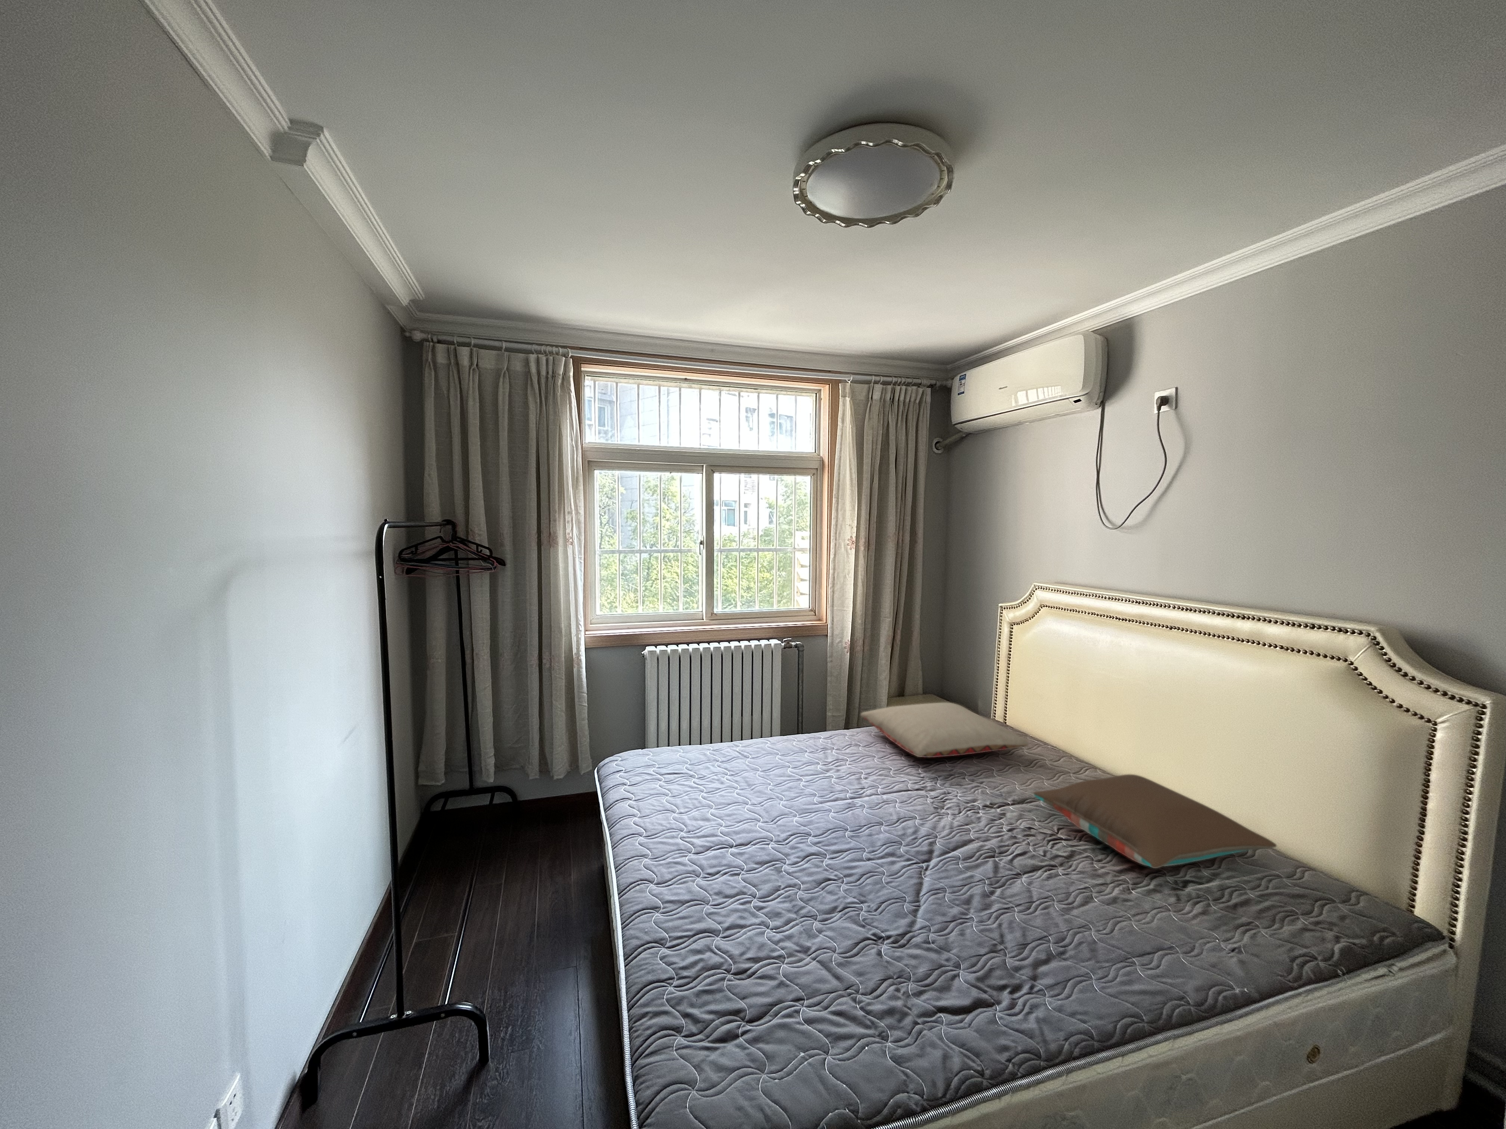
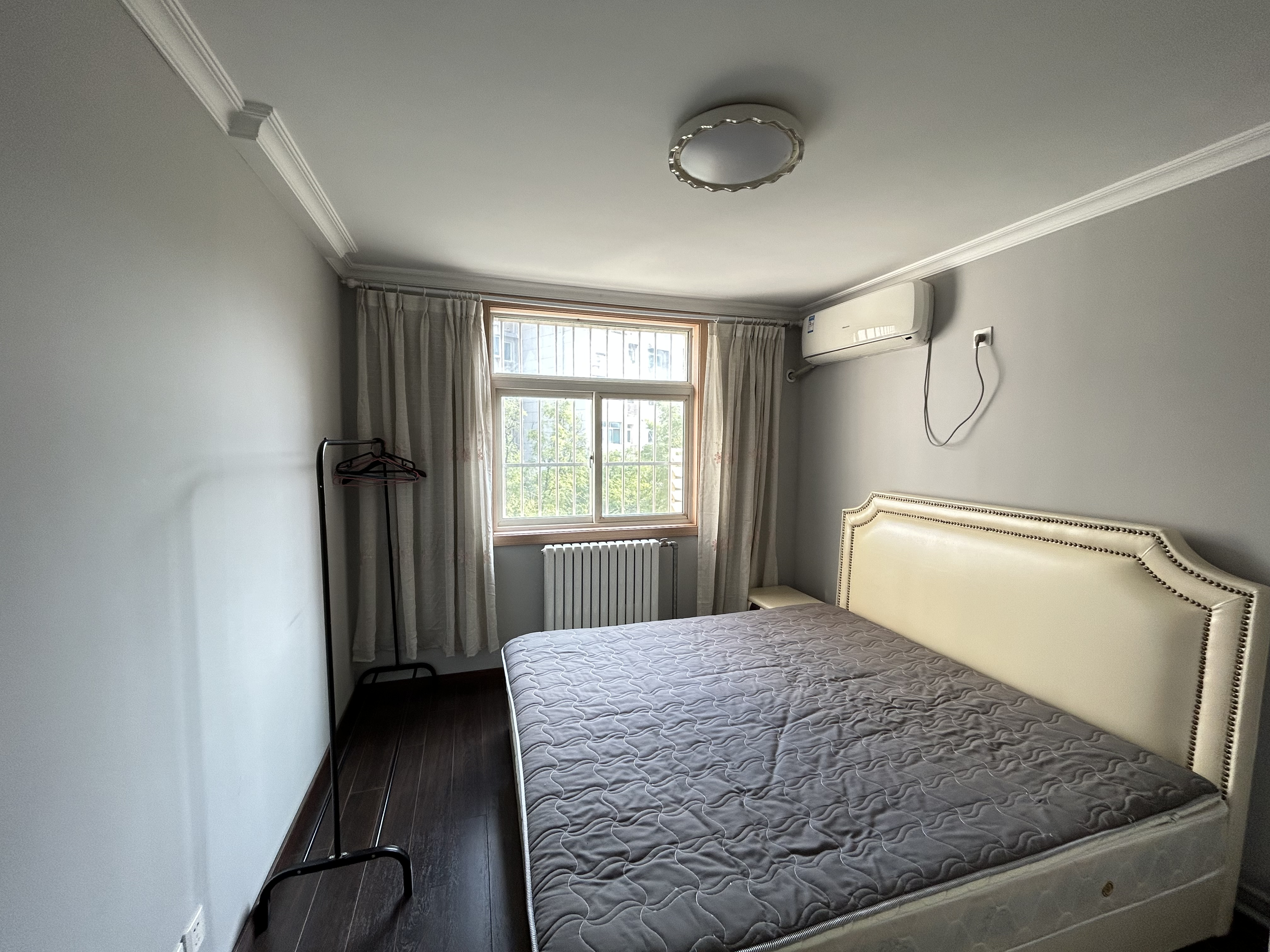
- pillow (939, 728)
- pillow (1144, 816)
